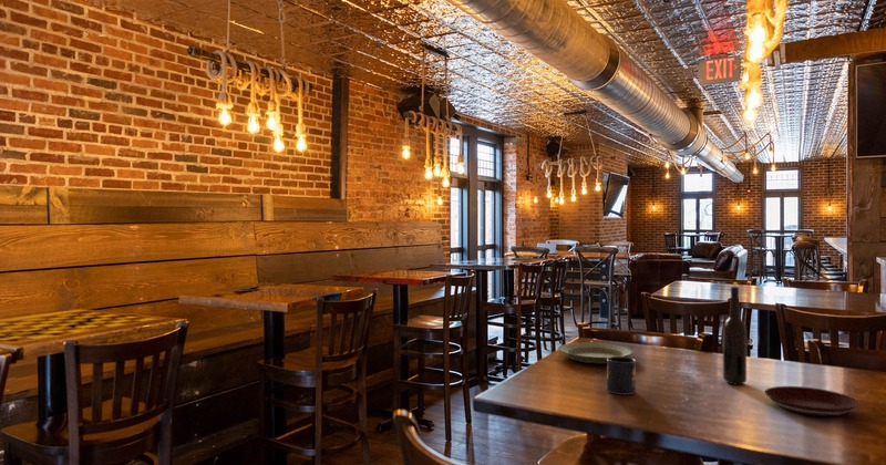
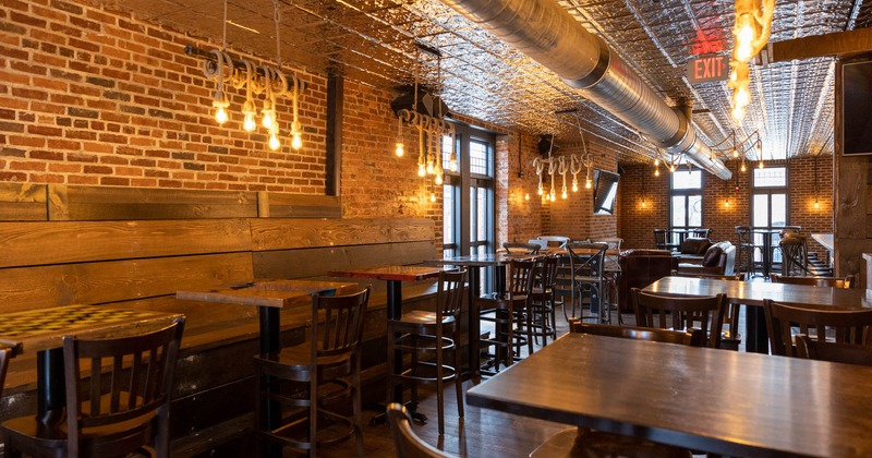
- bottle (734, 334)
- plate (595, 353)
- plate (810, 402)
- mug (621, 373)
